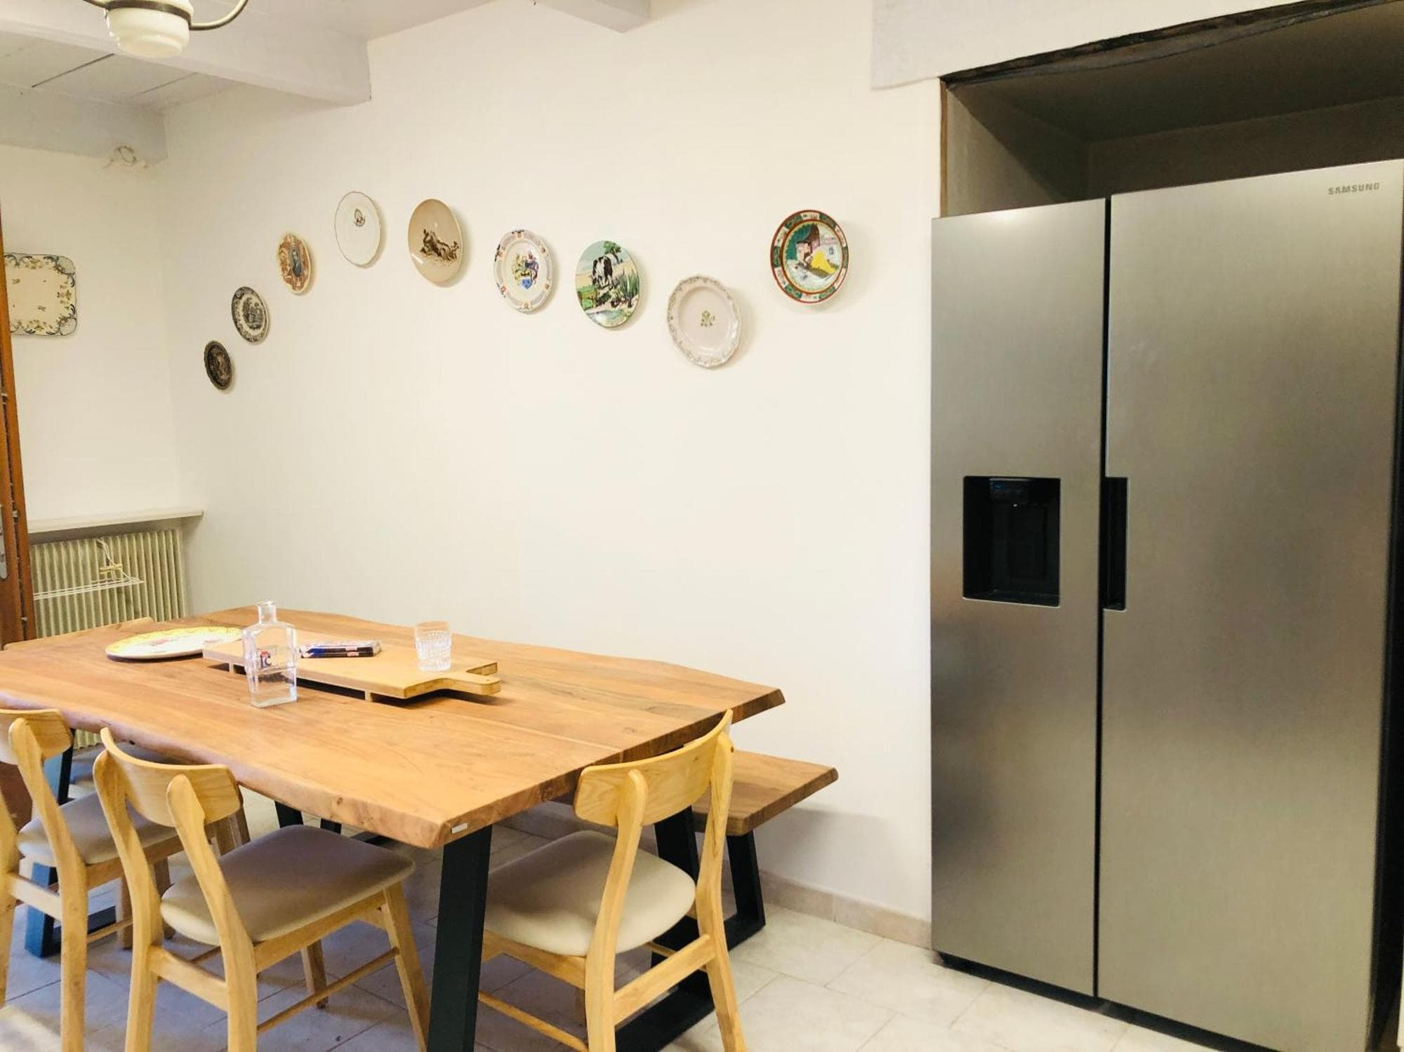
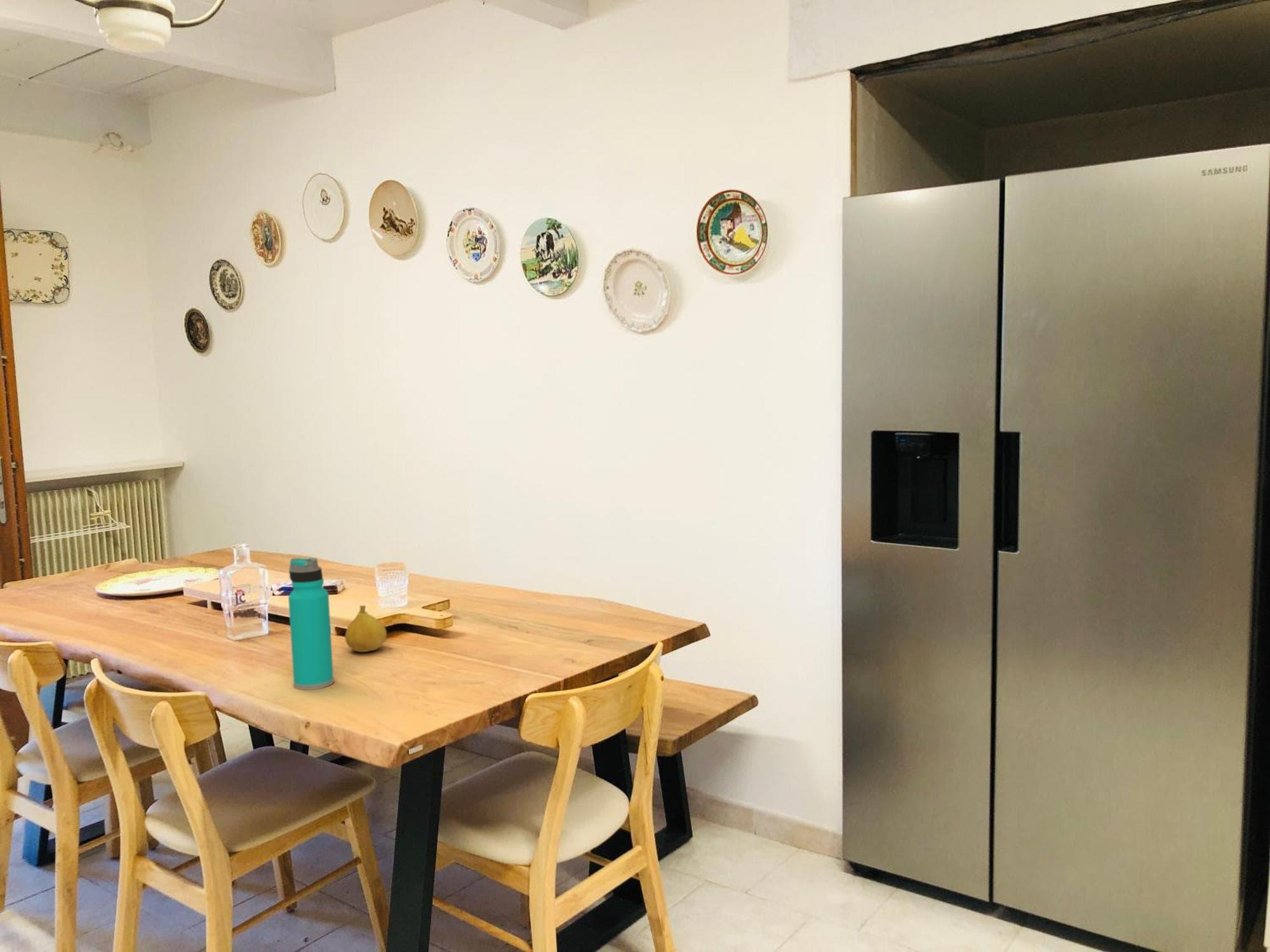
+ fruit (365, 627)
+ water bottle (310, 621)
